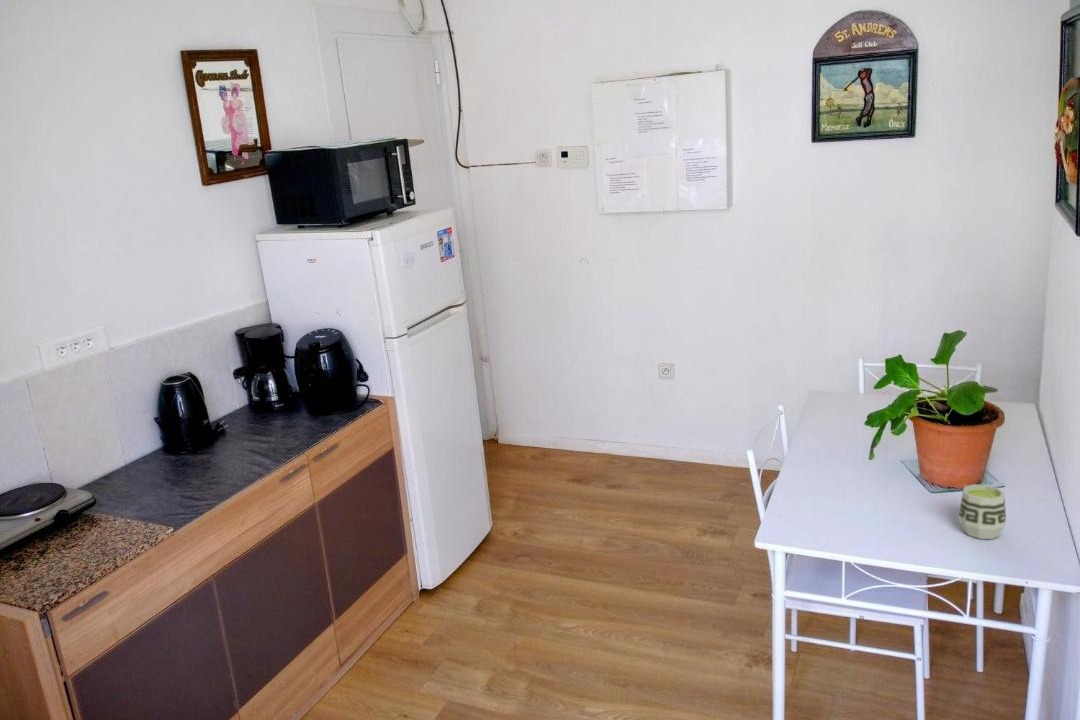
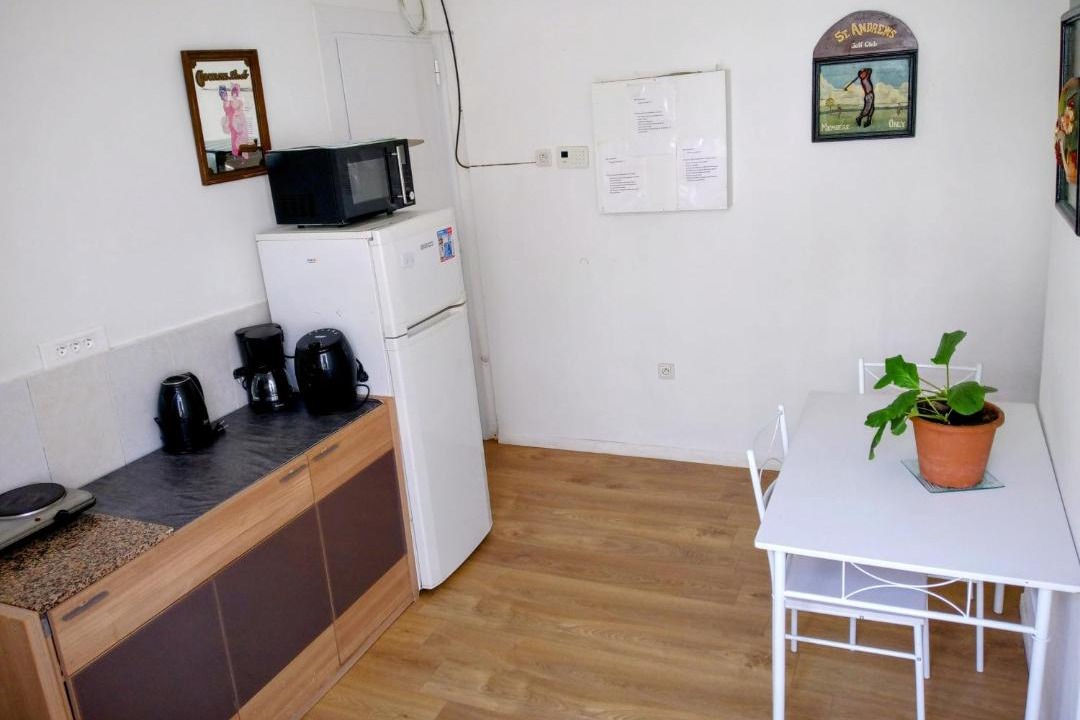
- cup (982, 511)
